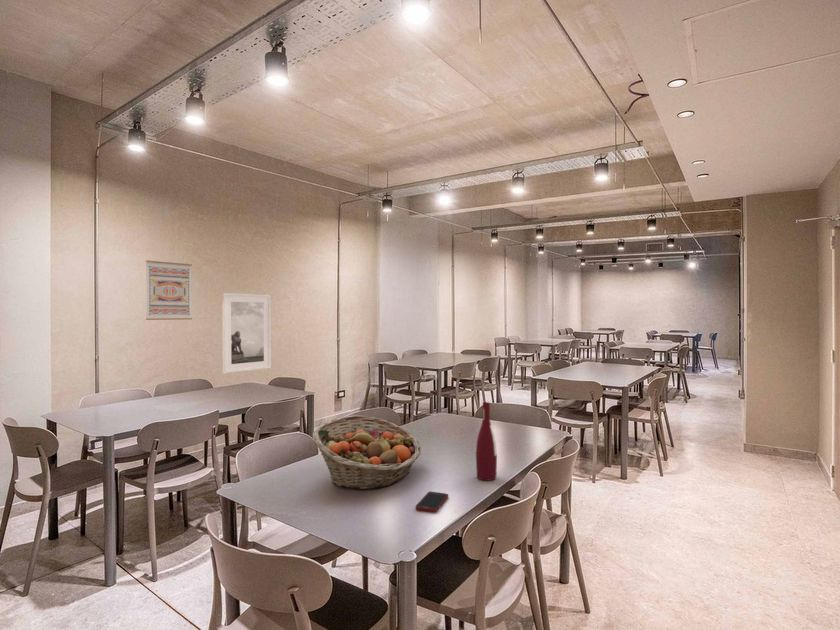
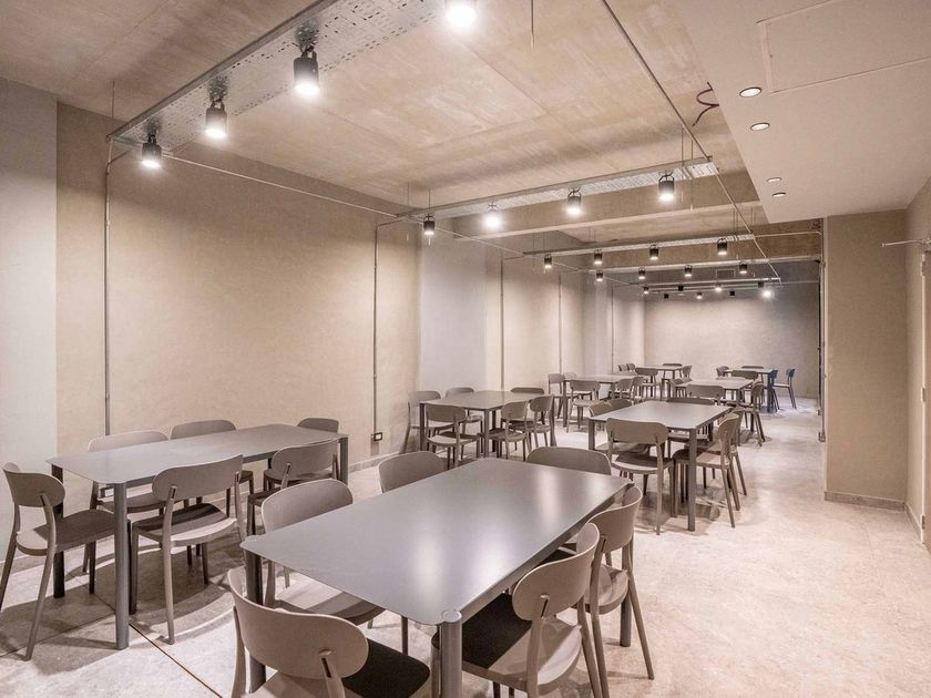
- wall art (169, 291)
- fruit basket (368, 449)
- cell phone (432, 501)
- alcohol (486, 440)
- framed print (247, 332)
